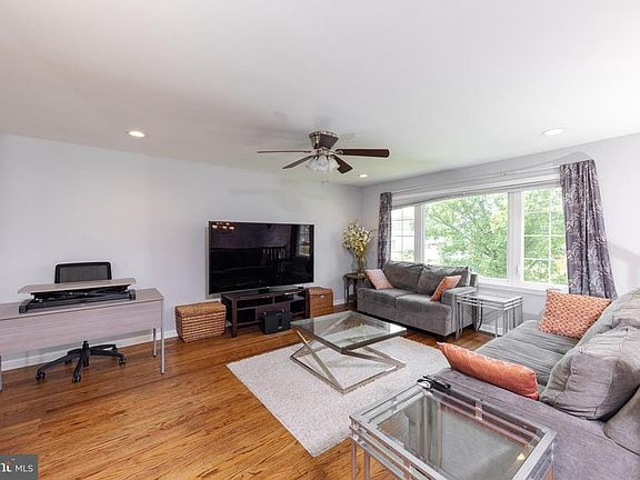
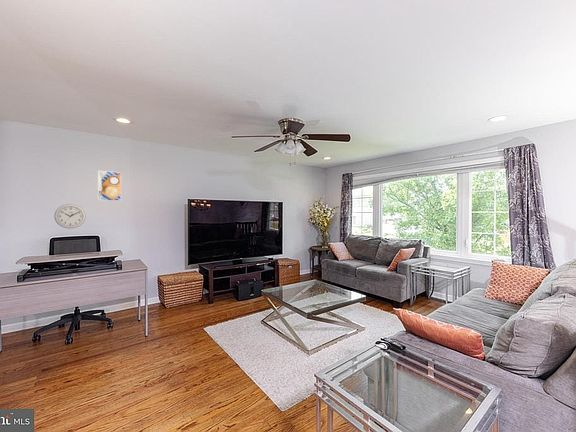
+ wall clock (70, 216)
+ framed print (109, 186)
